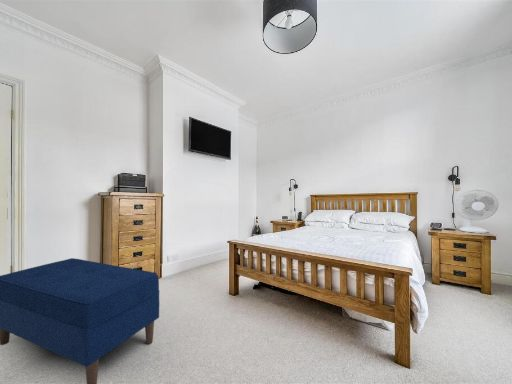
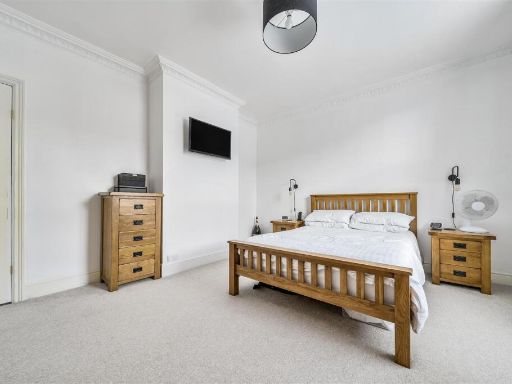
- bench (77, 308)
